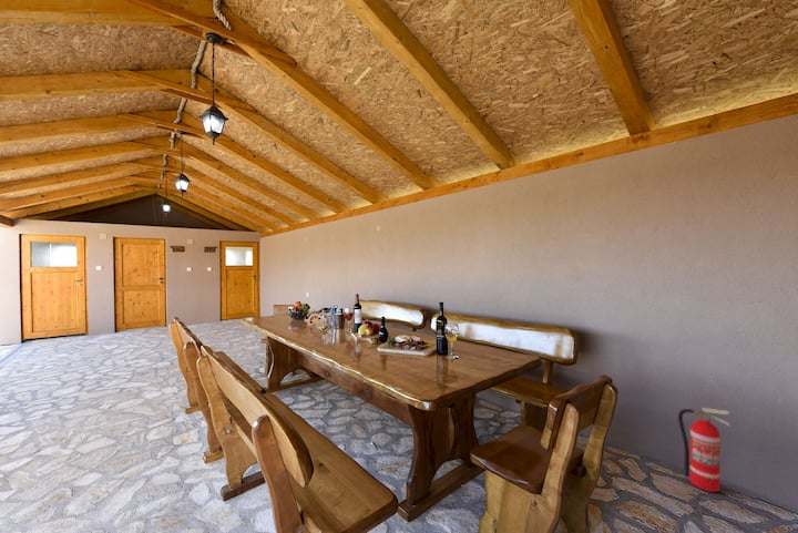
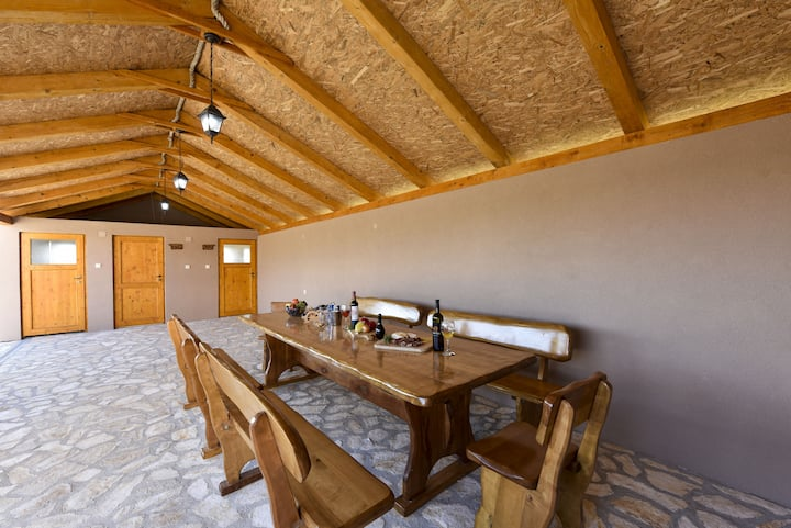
- fire extinguisher (703, 445)
